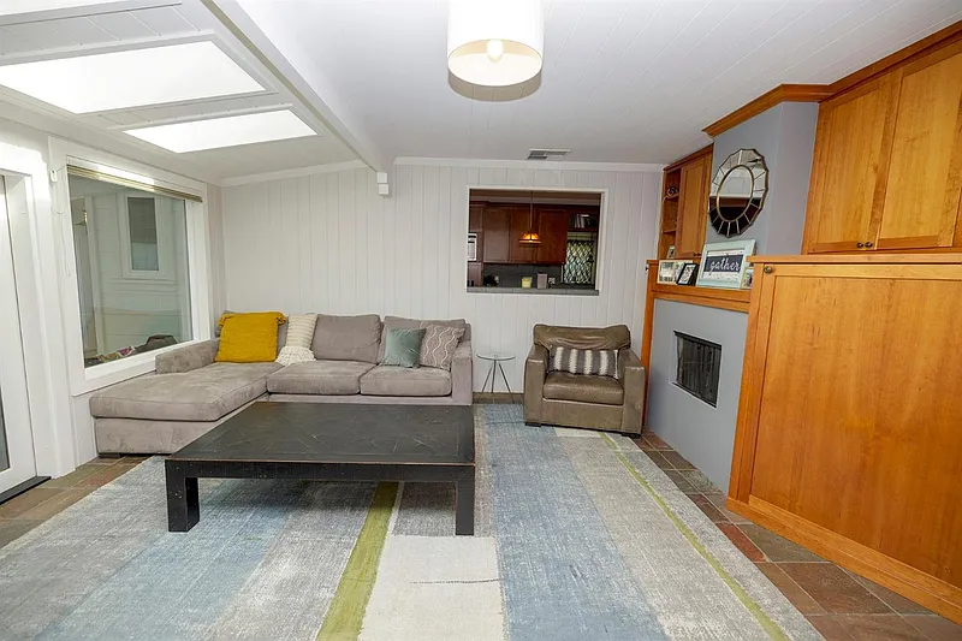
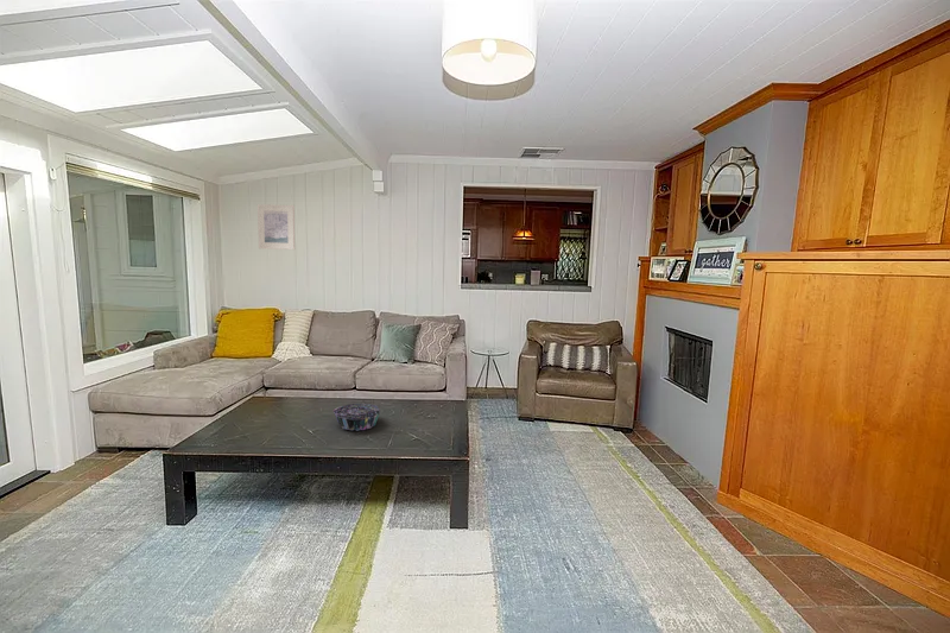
+ decorative bowl (357, 417)
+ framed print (276, 227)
